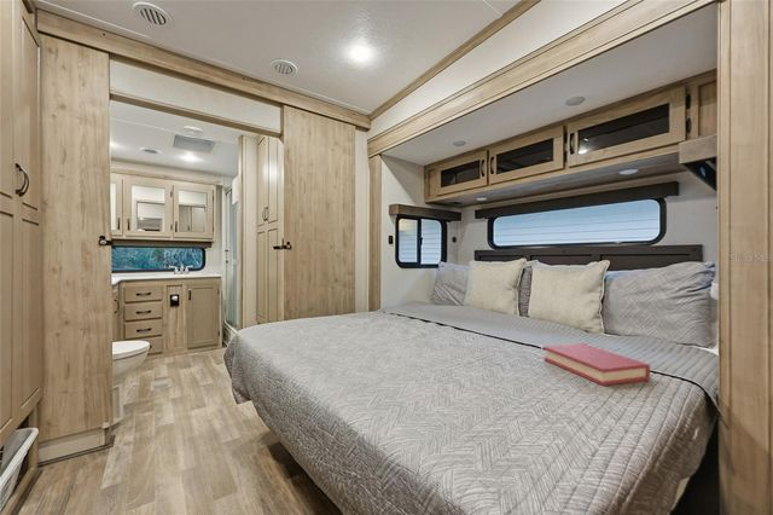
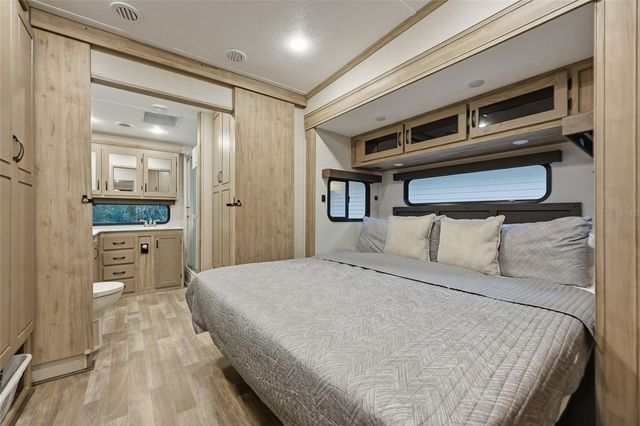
- hardback book (592, 361)
